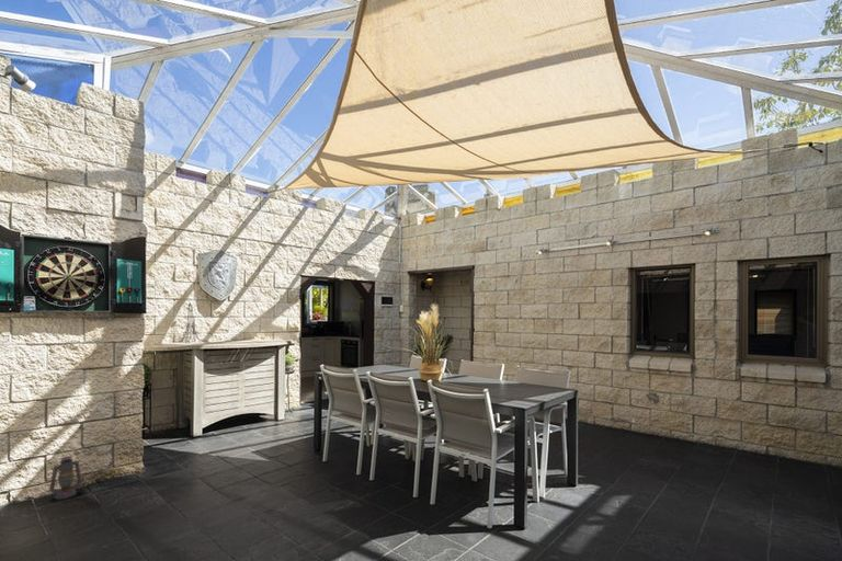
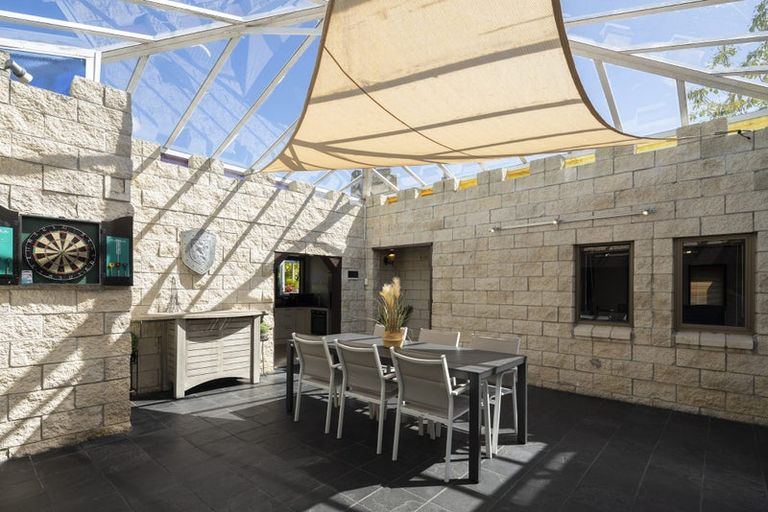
- lantern (66, 476)
